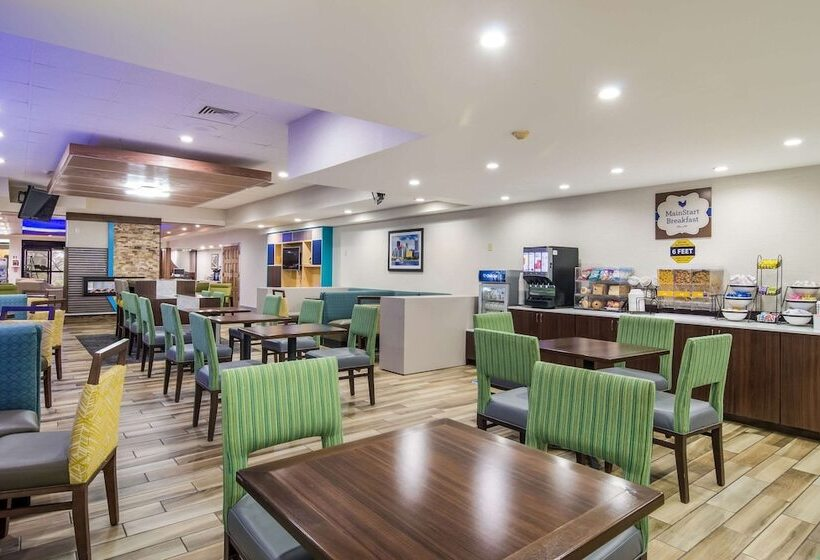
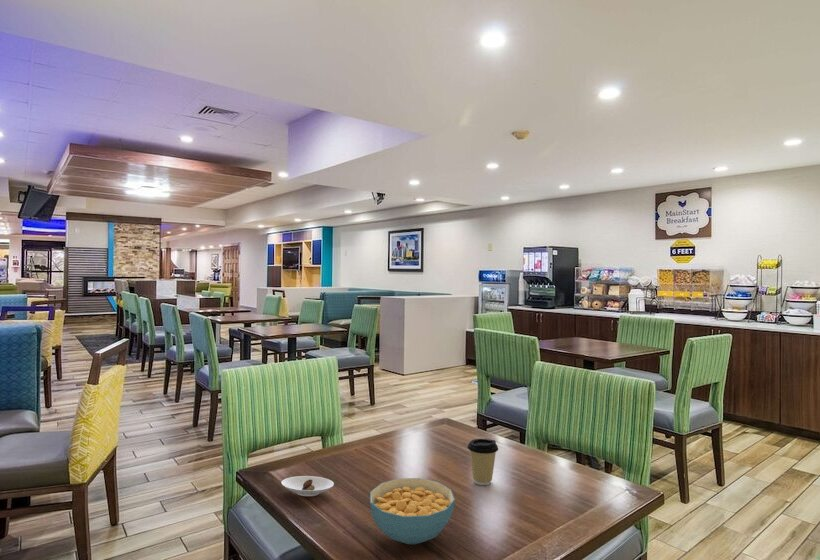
+ coffee cup (482, 461)
+ saucer (307, 486)
+ cereal bowl (411, 516)
